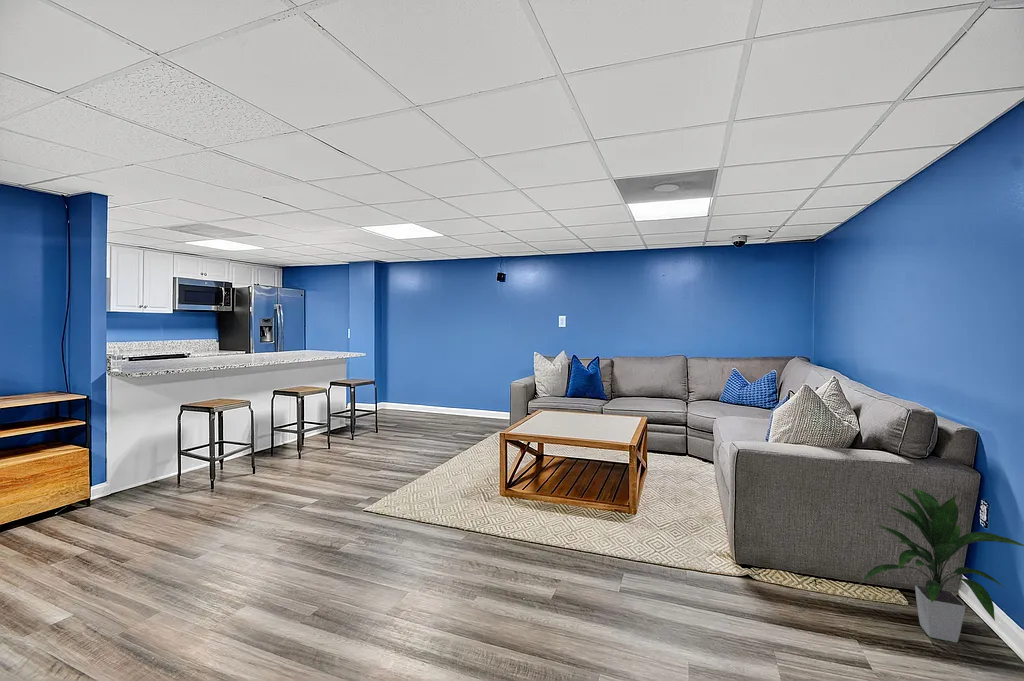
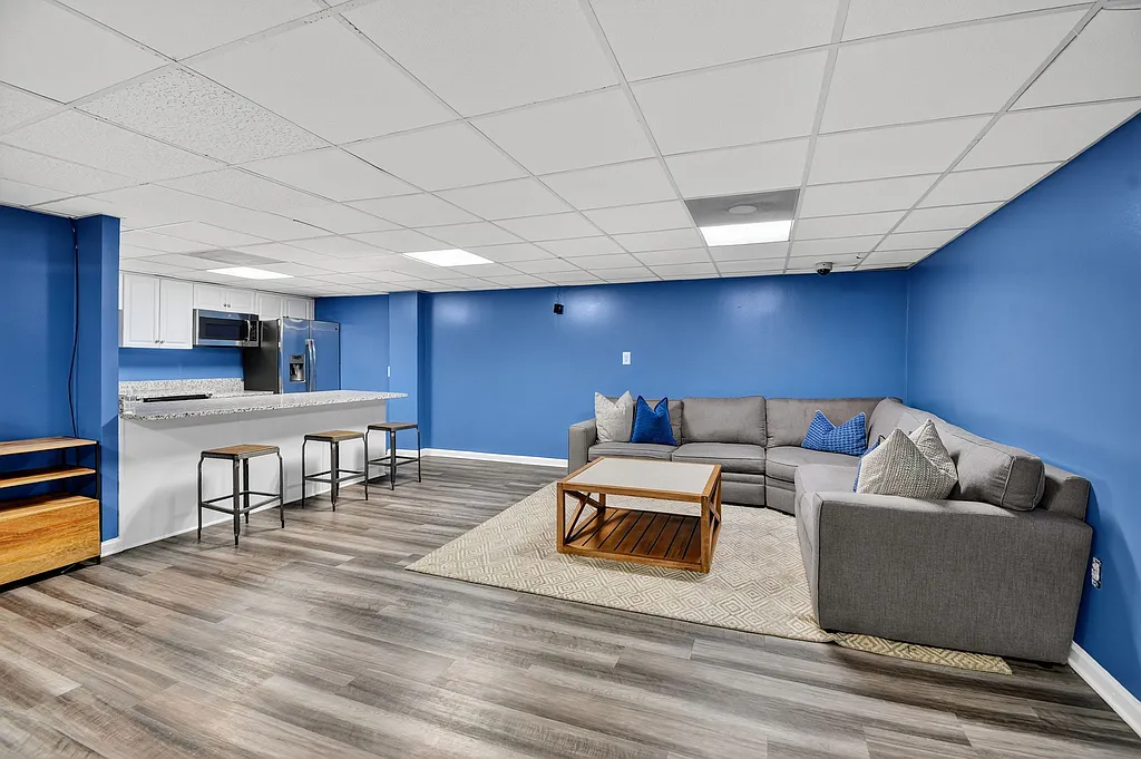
- indoor plant (932, 559)
